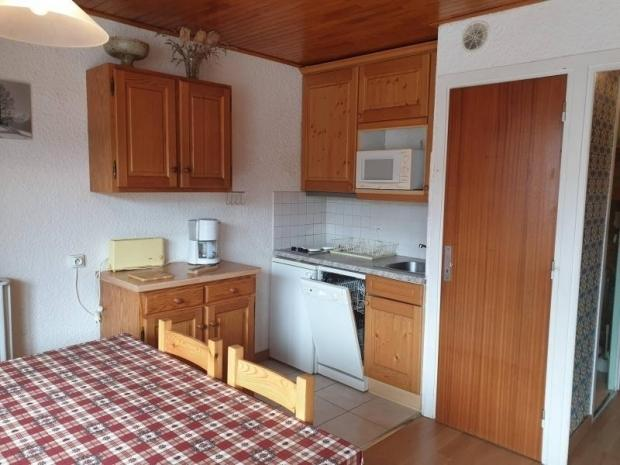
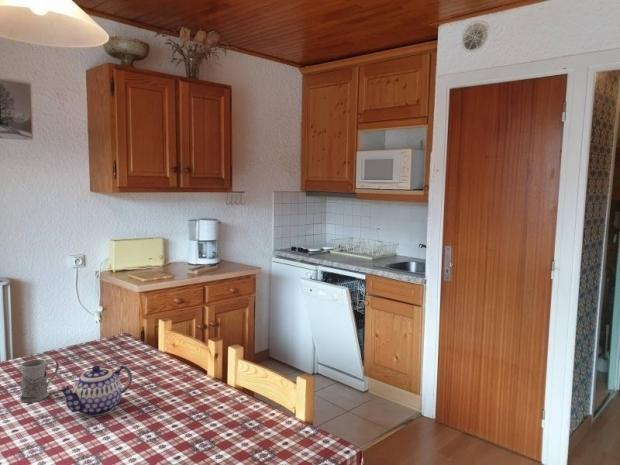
+ teapot (97, 387)
+ mug (40, 377)
